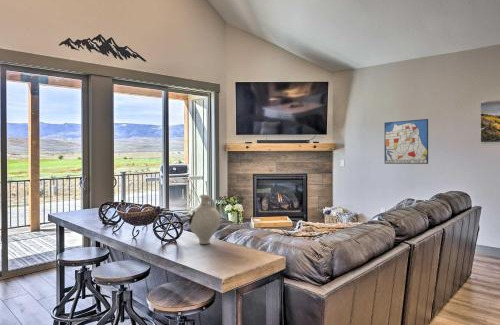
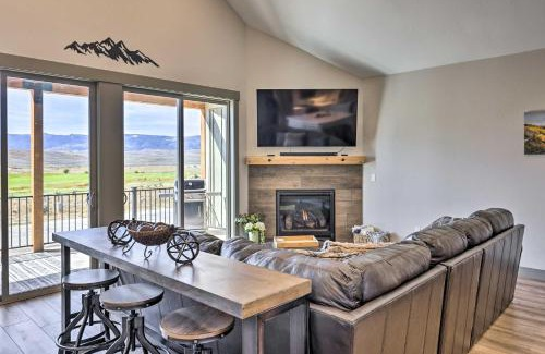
- decorative vase (204, 218)
- wall art (405, 142)
